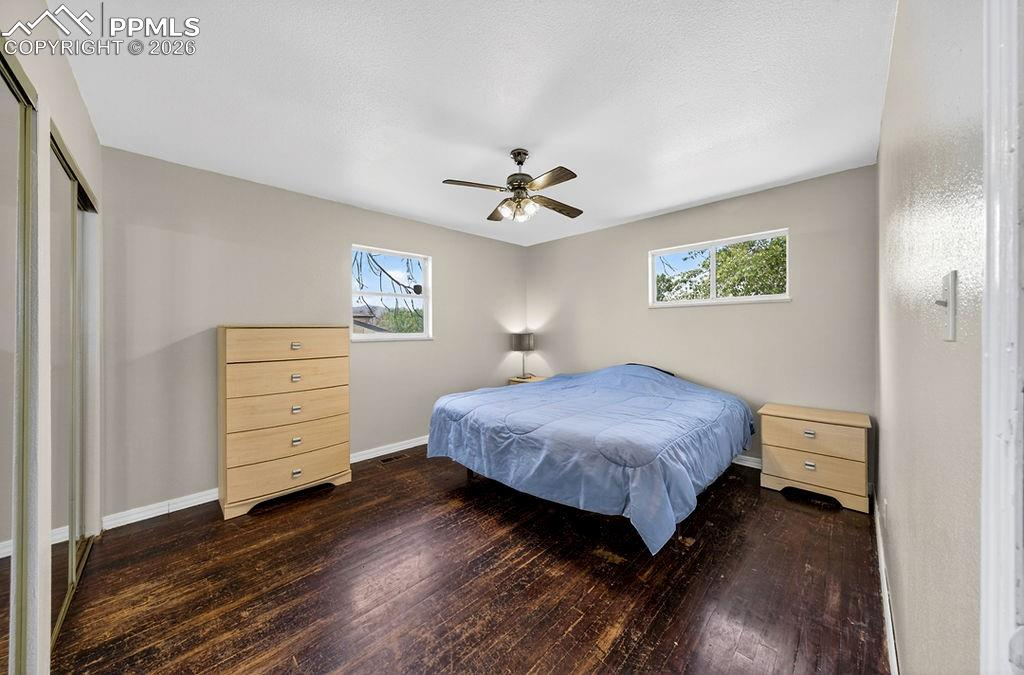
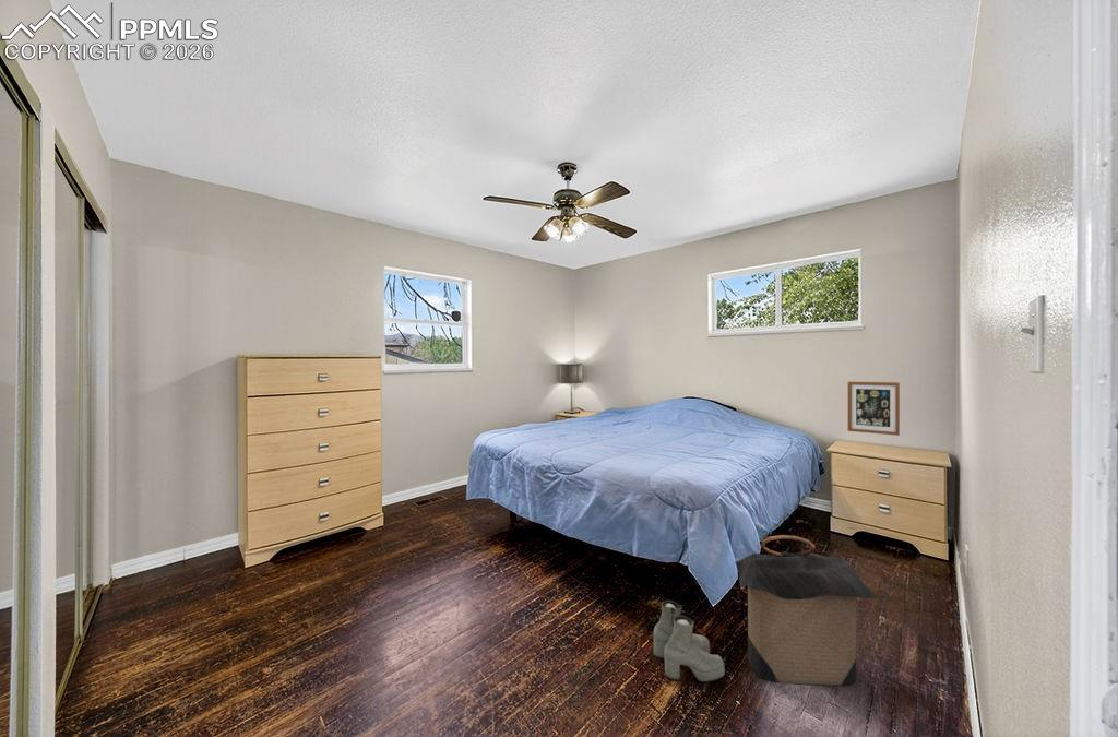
+ laundry hamper (800, 597)
+ wall art (872, 407)
+ boots (687, 637)
